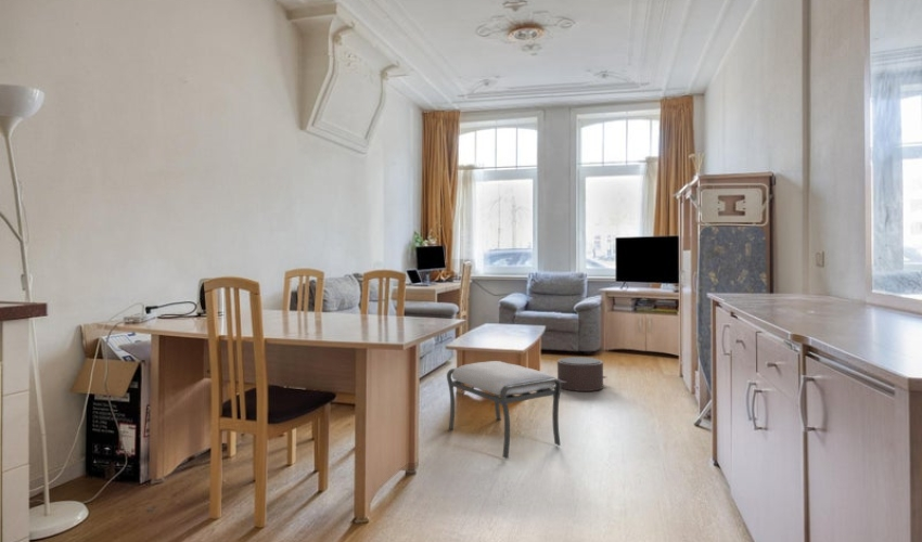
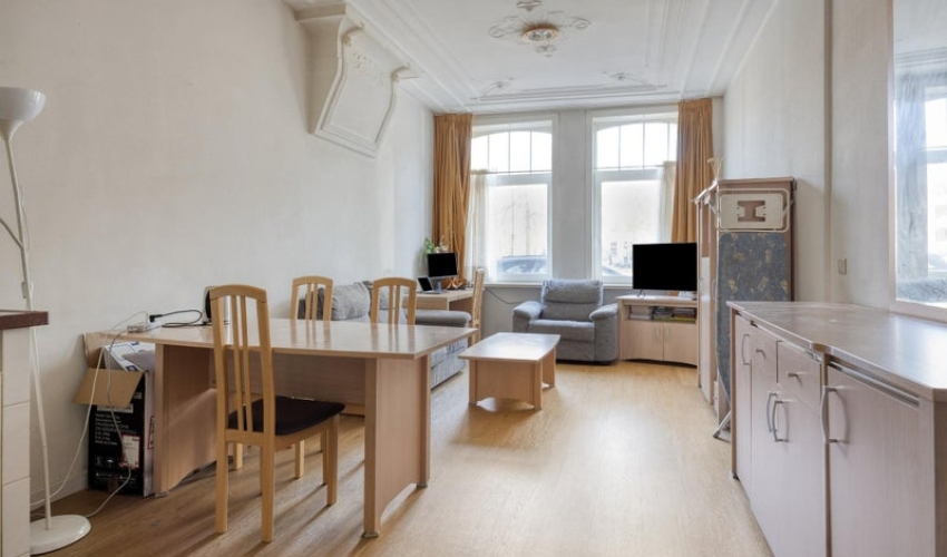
- pouf (578, 372)
- ottoman (501, 401)
